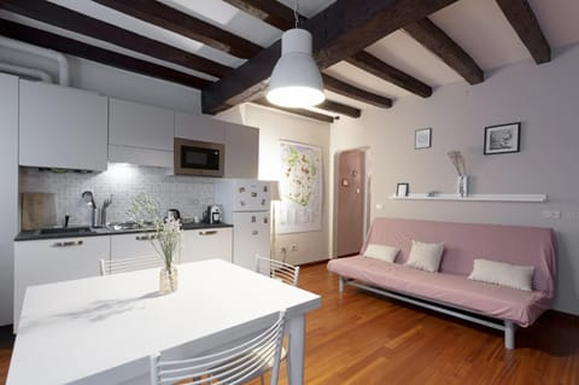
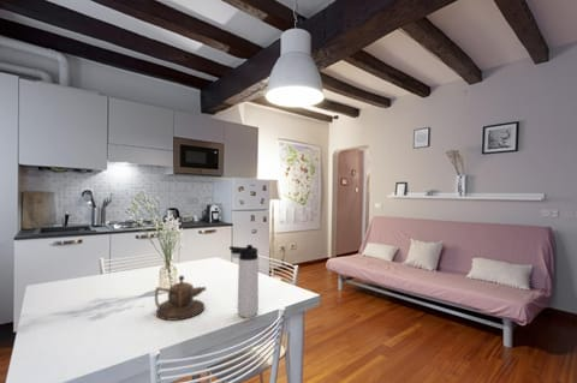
+ teapot (180, 292)
+ thermos bottle (243, 280)
